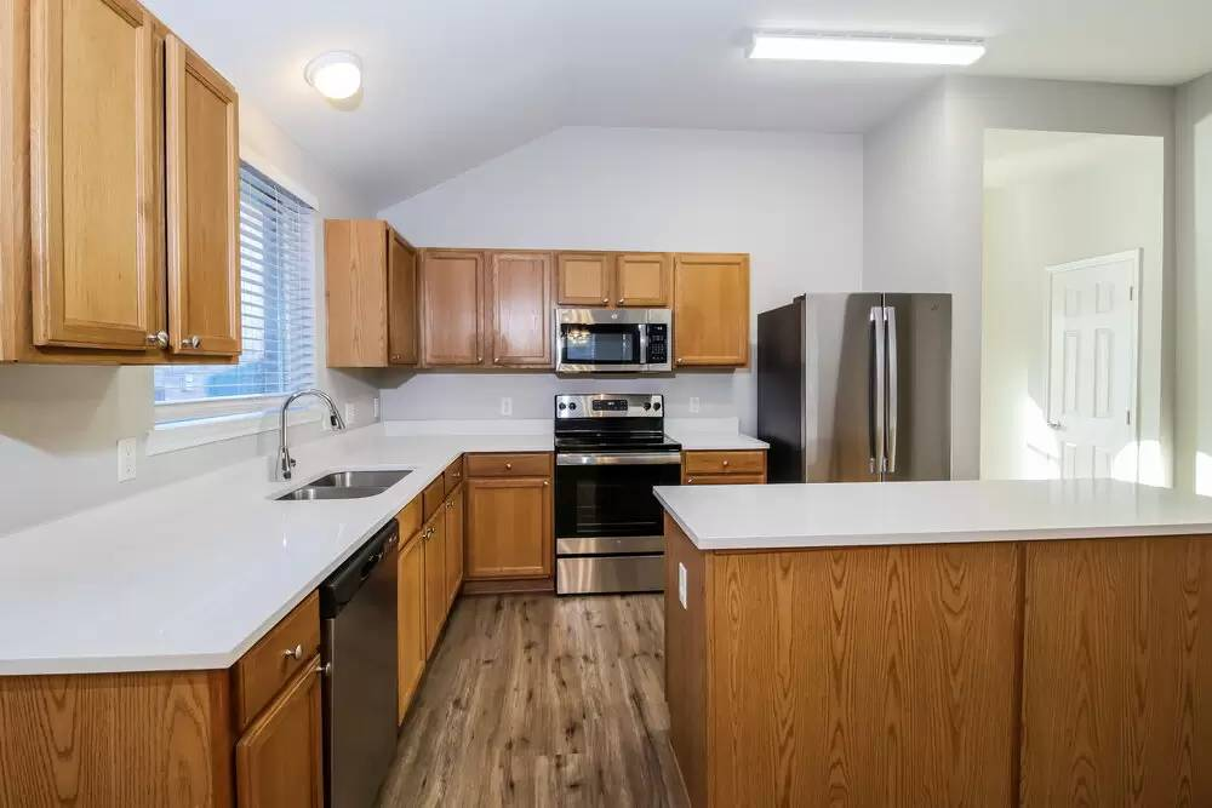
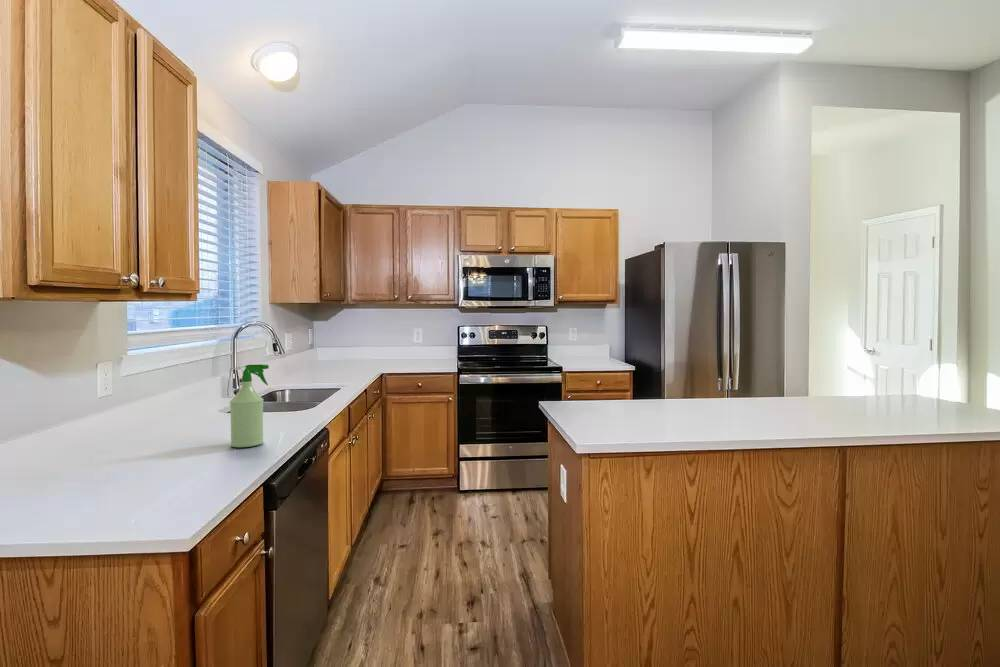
+ spray bottle (247, 404)
